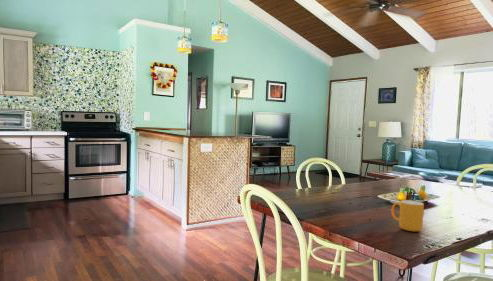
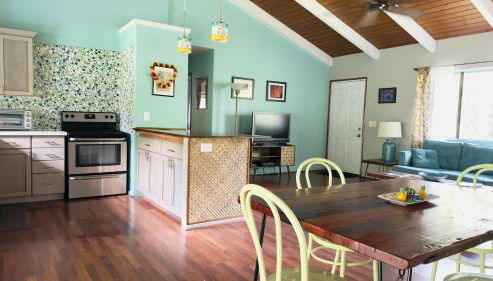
- mug (406, 214)
